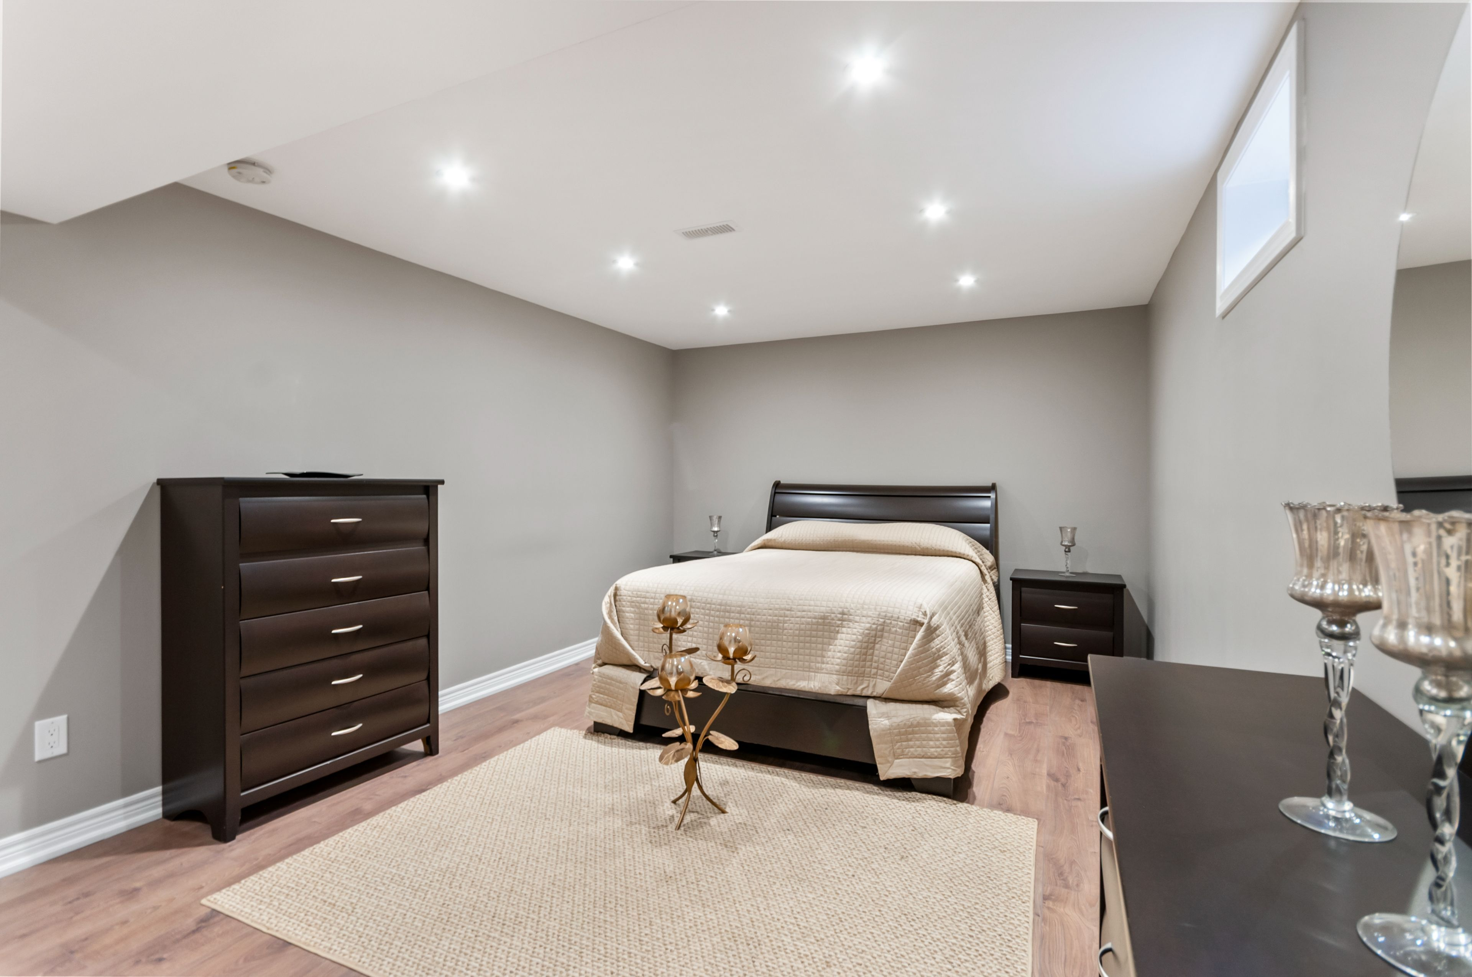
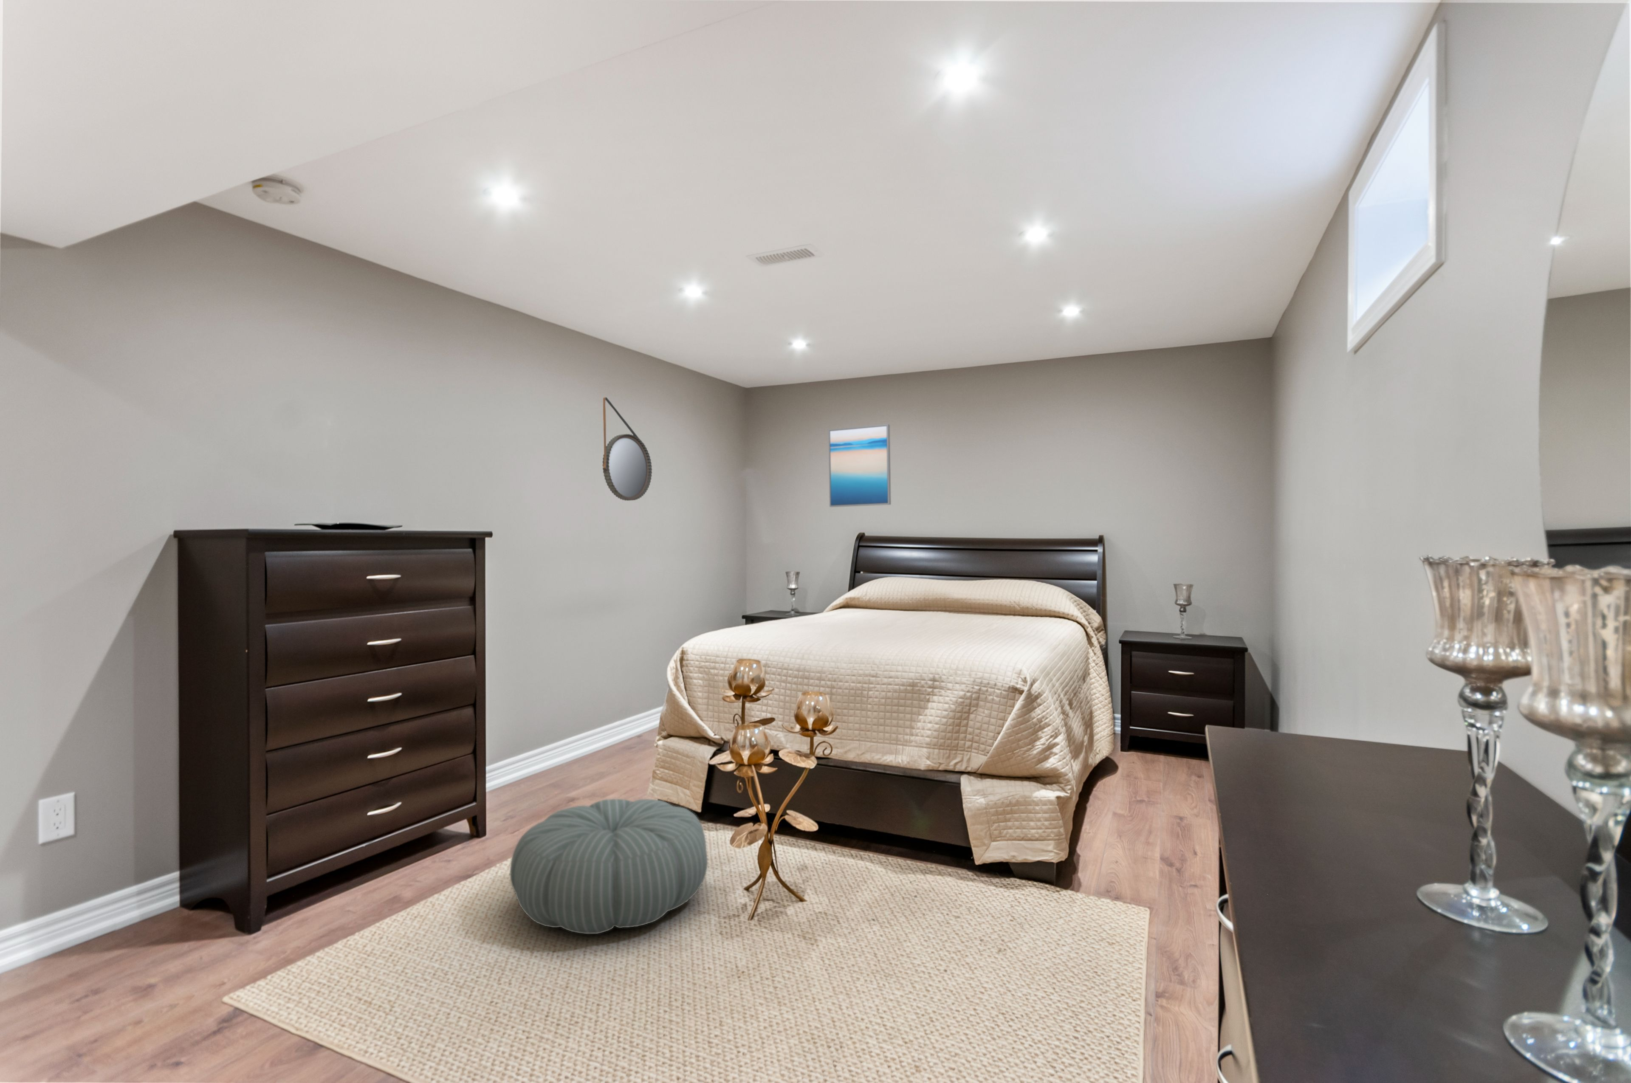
+ pouf (614, 858)
+ home mirror (627, 452)
+ wall art (859, 467)
